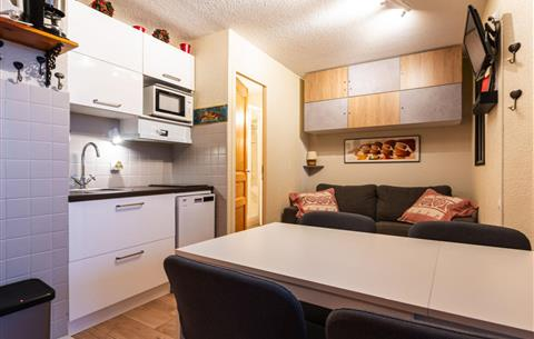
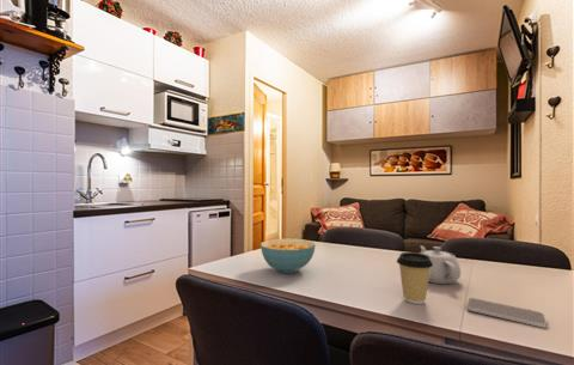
+ coffee cup (414, 278)
+ smartphone (503, 311)
+ teapot (435, 262)
+ cereal bowl (287, 256)
